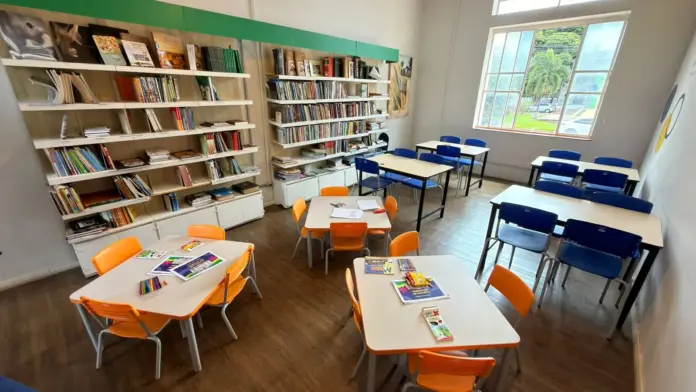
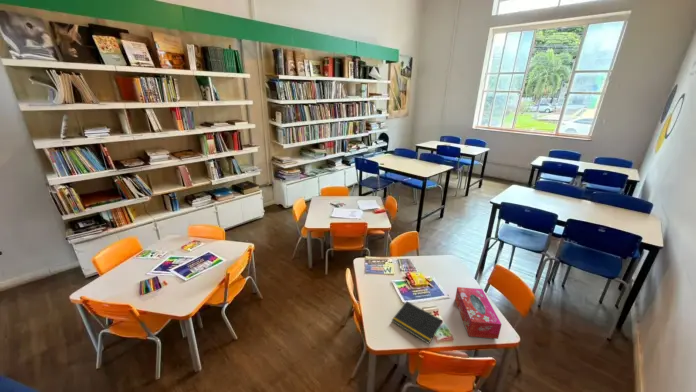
+ tissue box (476, 311)
+ notepad (416, 321)
